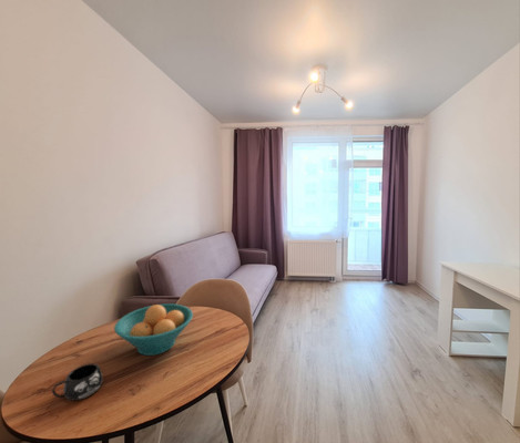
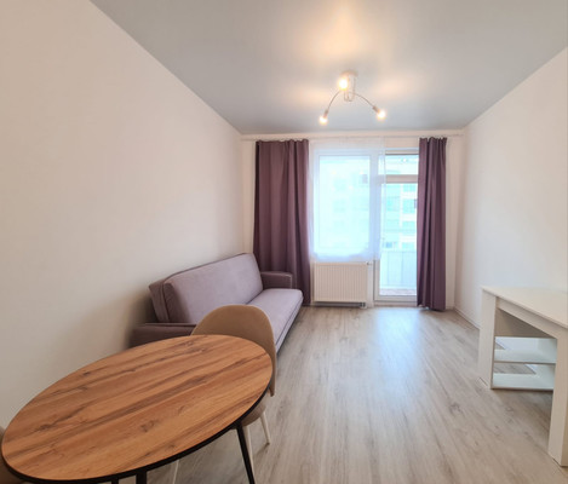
- mug (78, 383)
- fruit bowl (155, 326)
